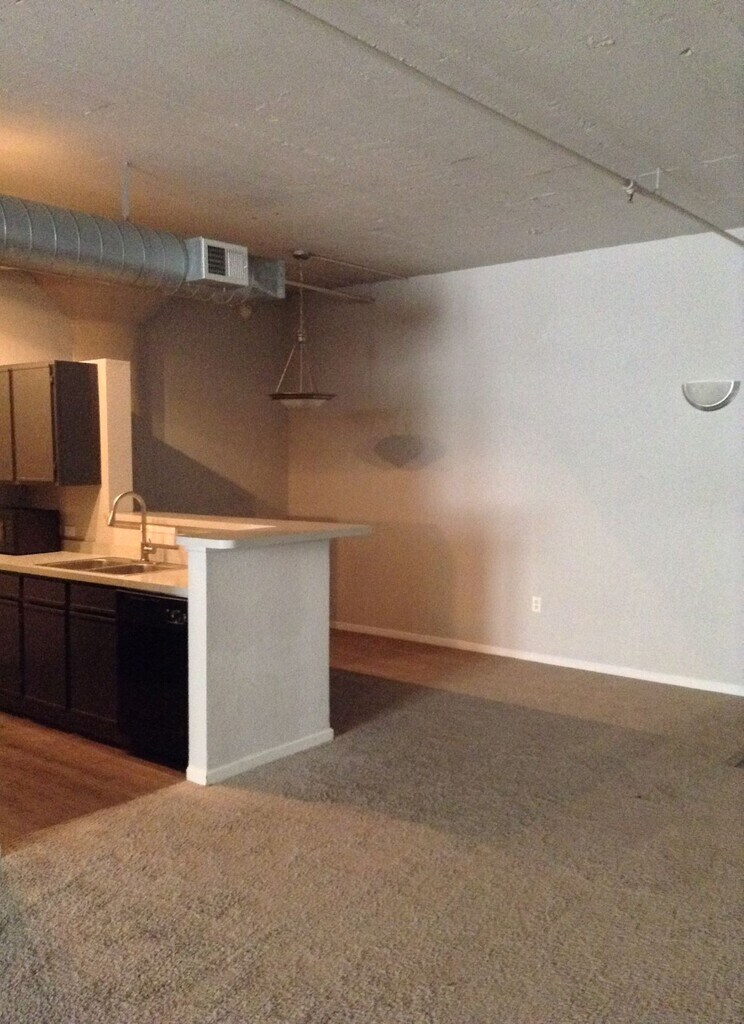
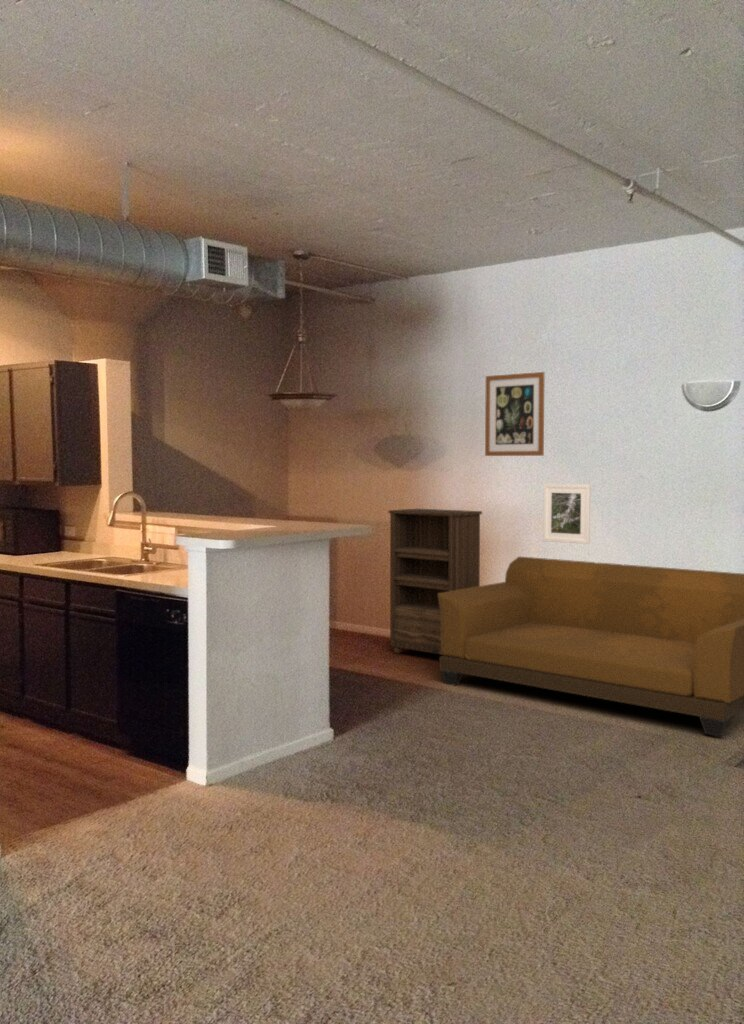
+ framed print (566, 513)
+ wall art (514, 415)
+ bookshelf (434, 583)
+ sofa (605, 632)
